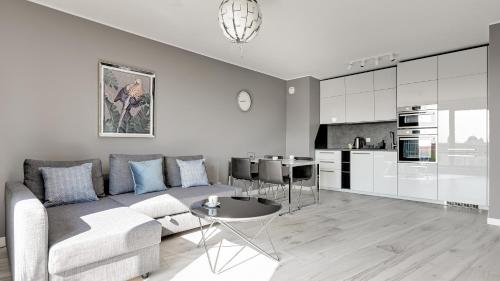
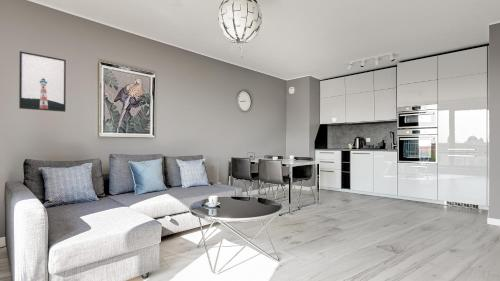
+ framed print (43, 83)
